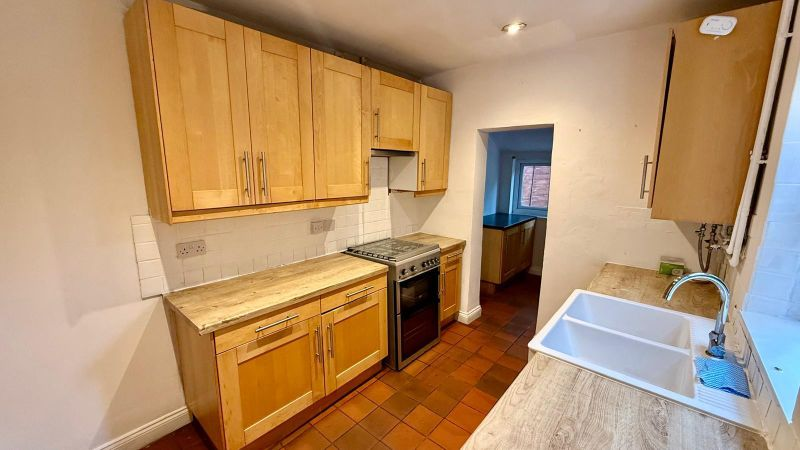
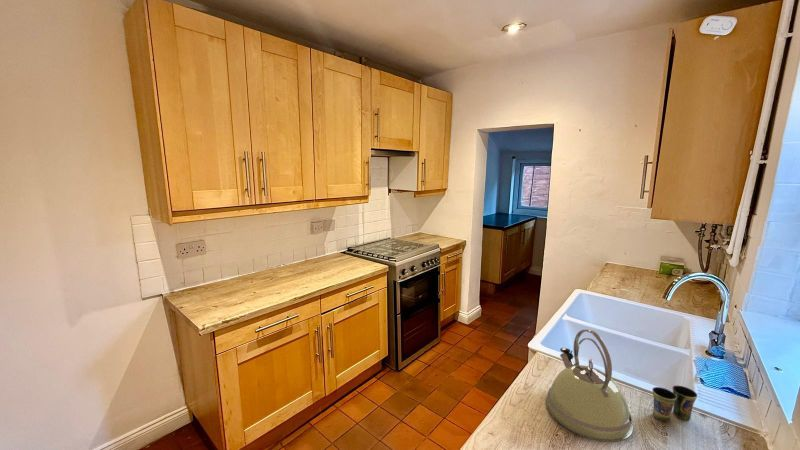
+ kettle (586, 369)
+ cup (673, 404)
